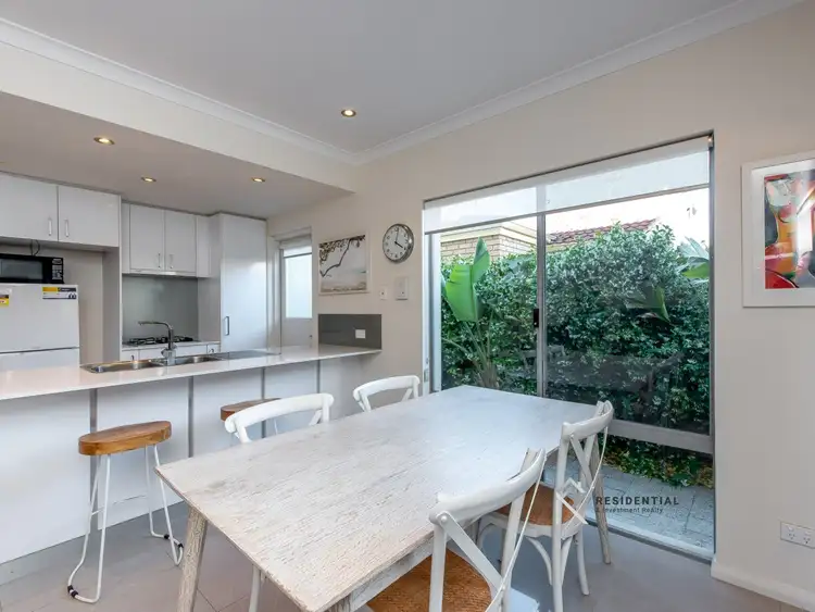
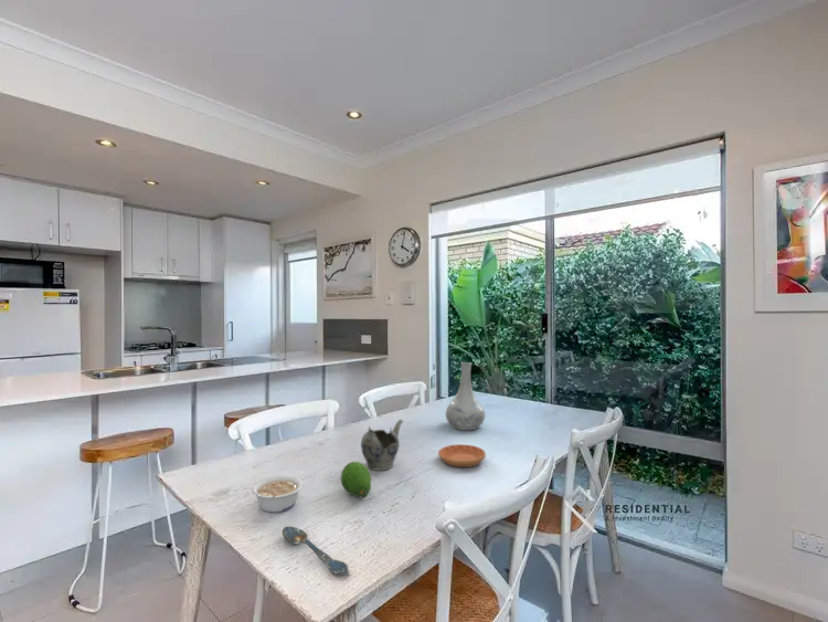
+ spoon (314, 548)
+ teapot (384, 443)
+ fruit (358, 478)
+ saucer (461, 455)
+ vase (465, 394)
+ legume (278, 493)
